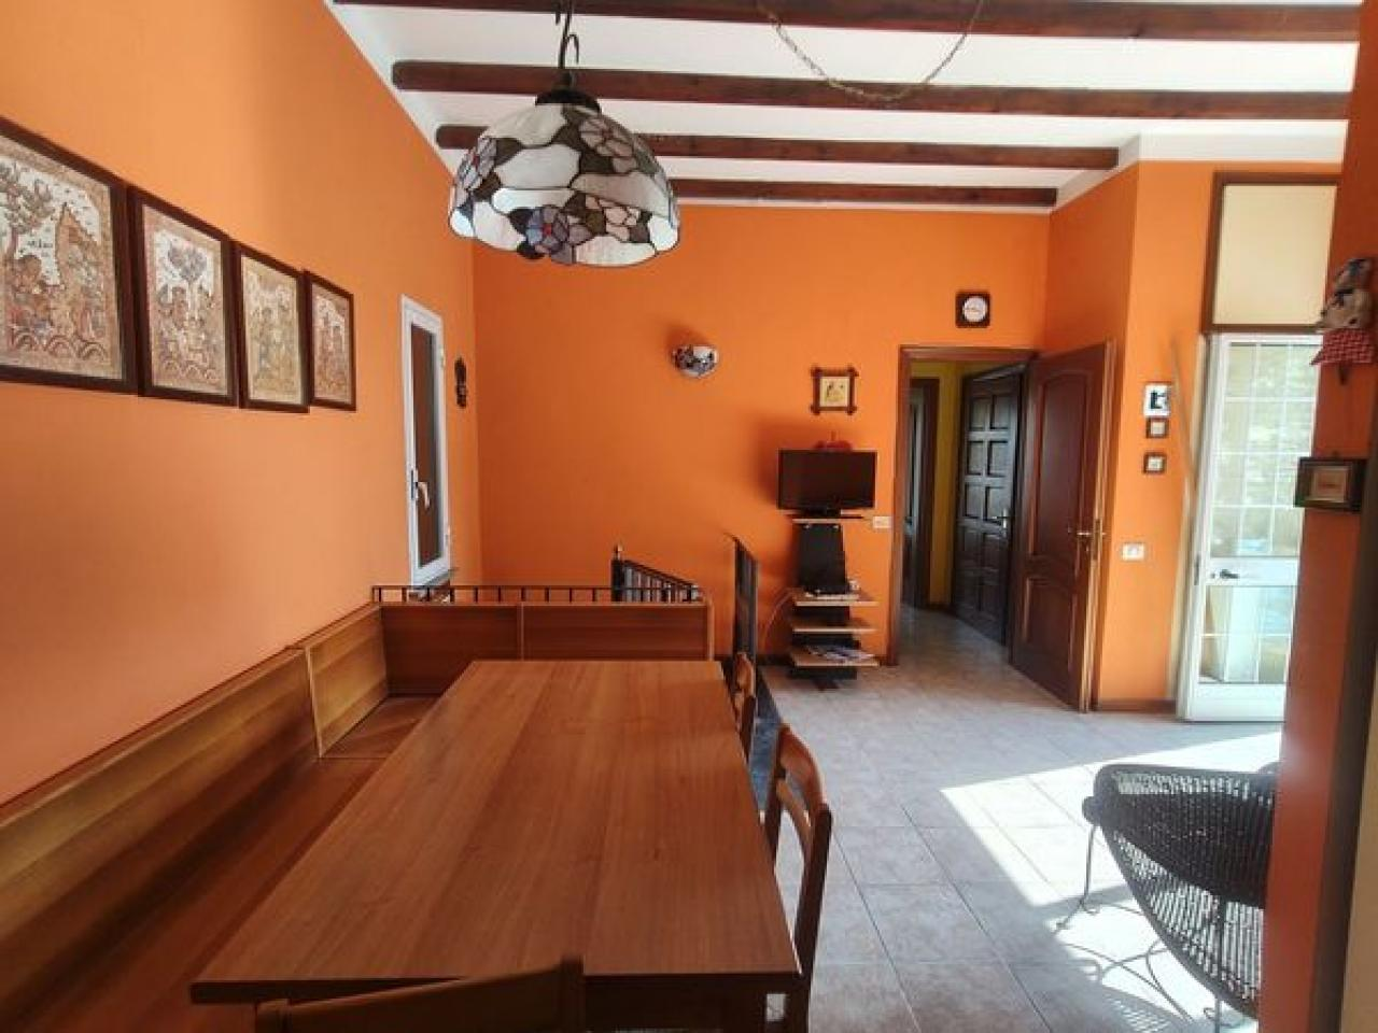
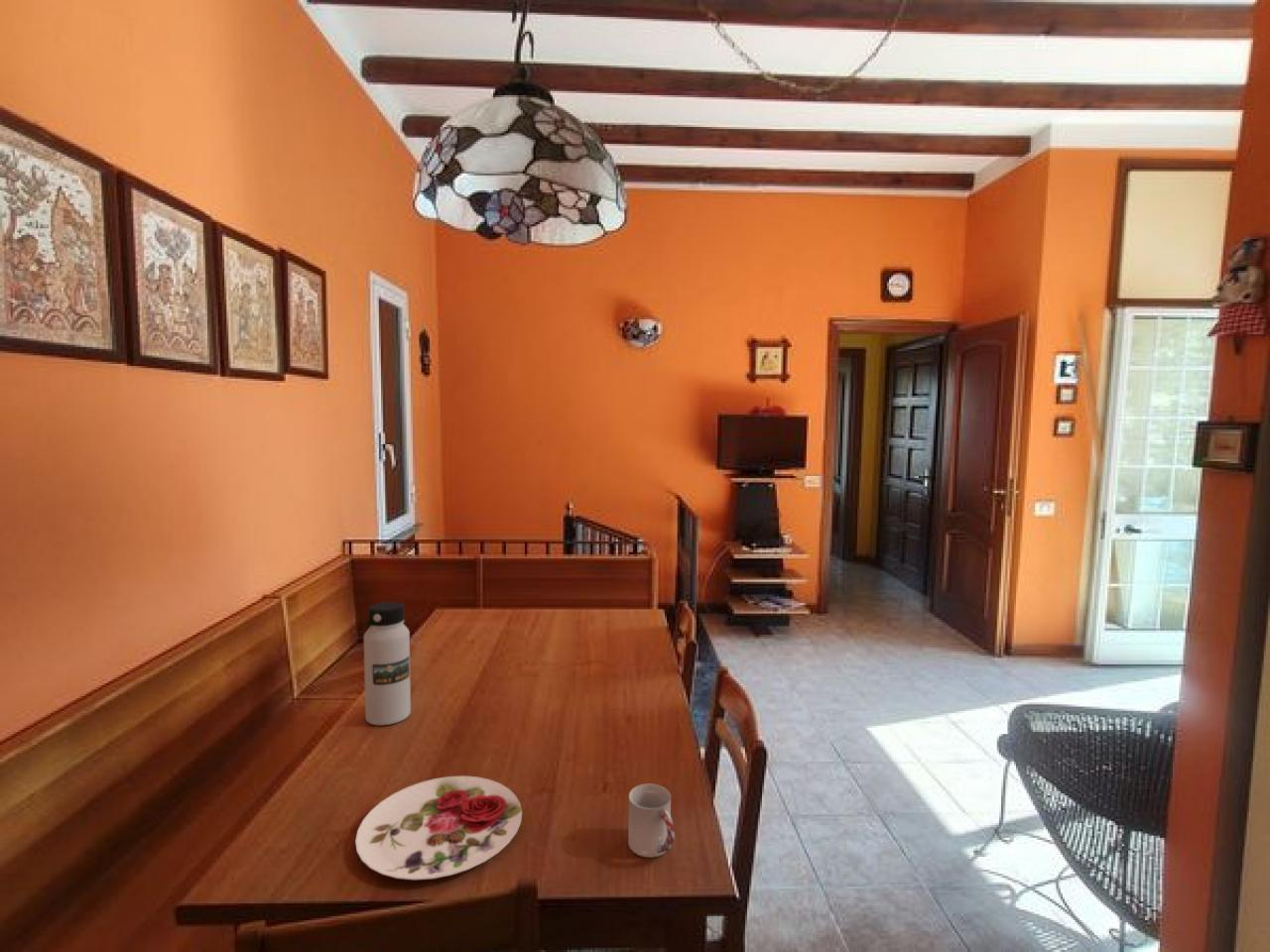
+ water bottle (387, 660)
+ cup (654, 824)
+ plate (442, 820)
